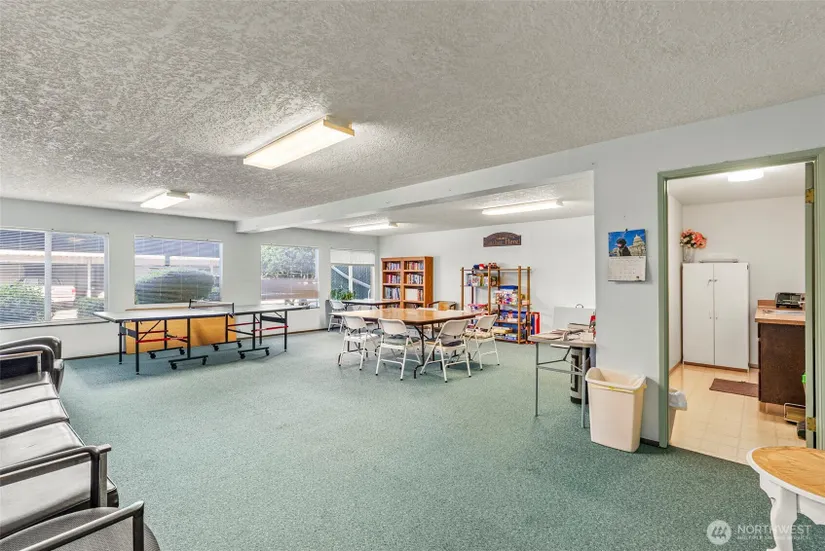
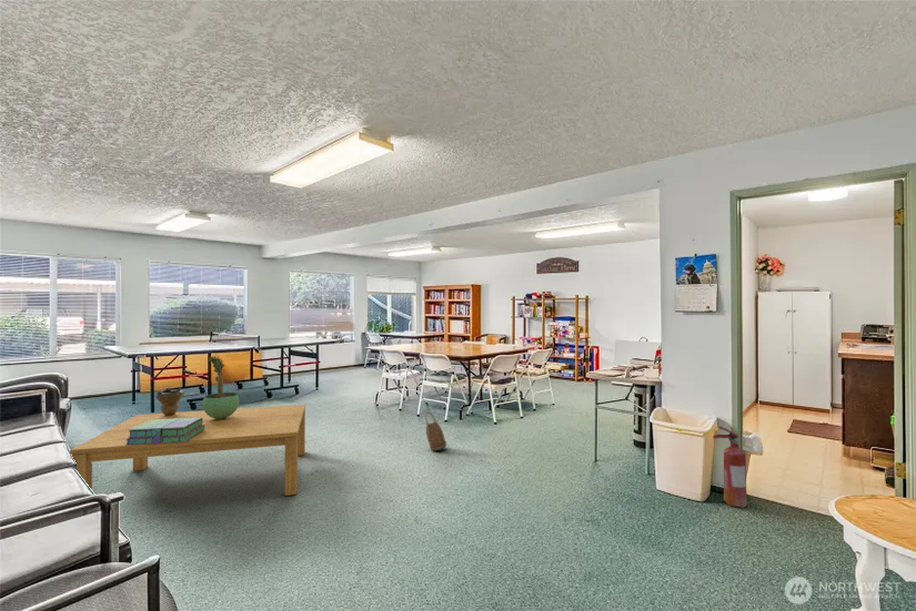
+ fire extinguisher (731, 462)
+ decorative bowl (170, 401)
+ stack of books (167, 429)
+ basket (436, 430)
+ coffee table (210, 450)
+ potted plant (221, 386)
